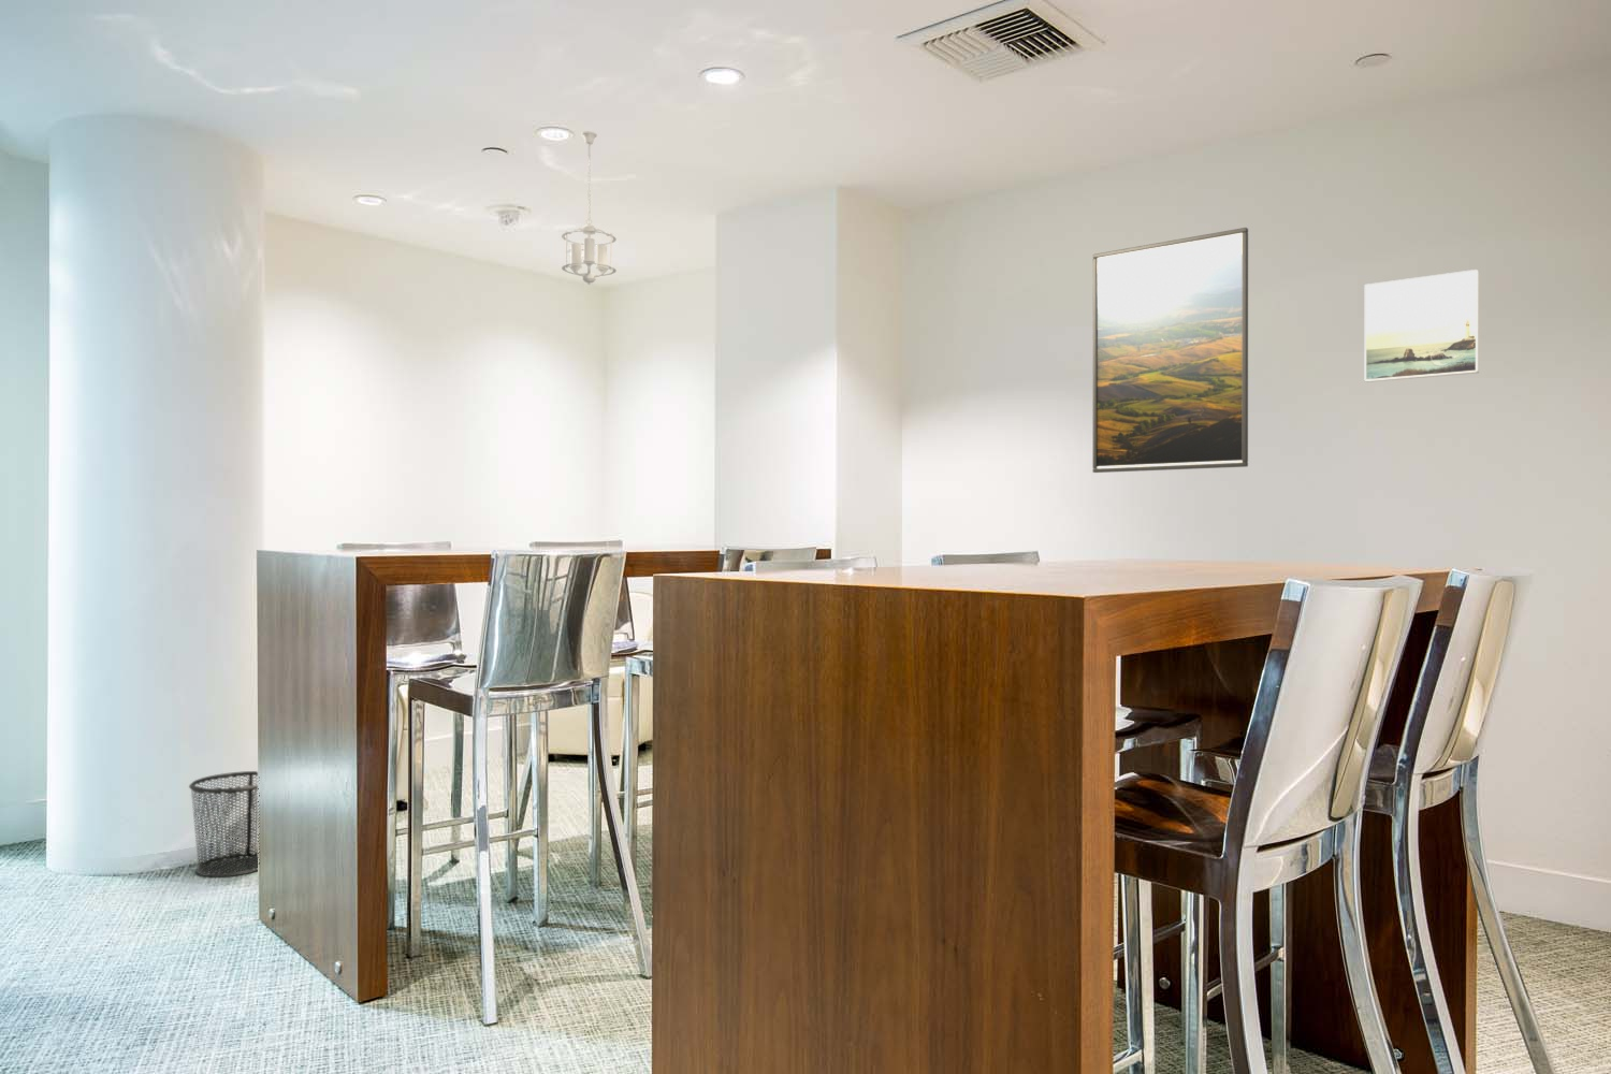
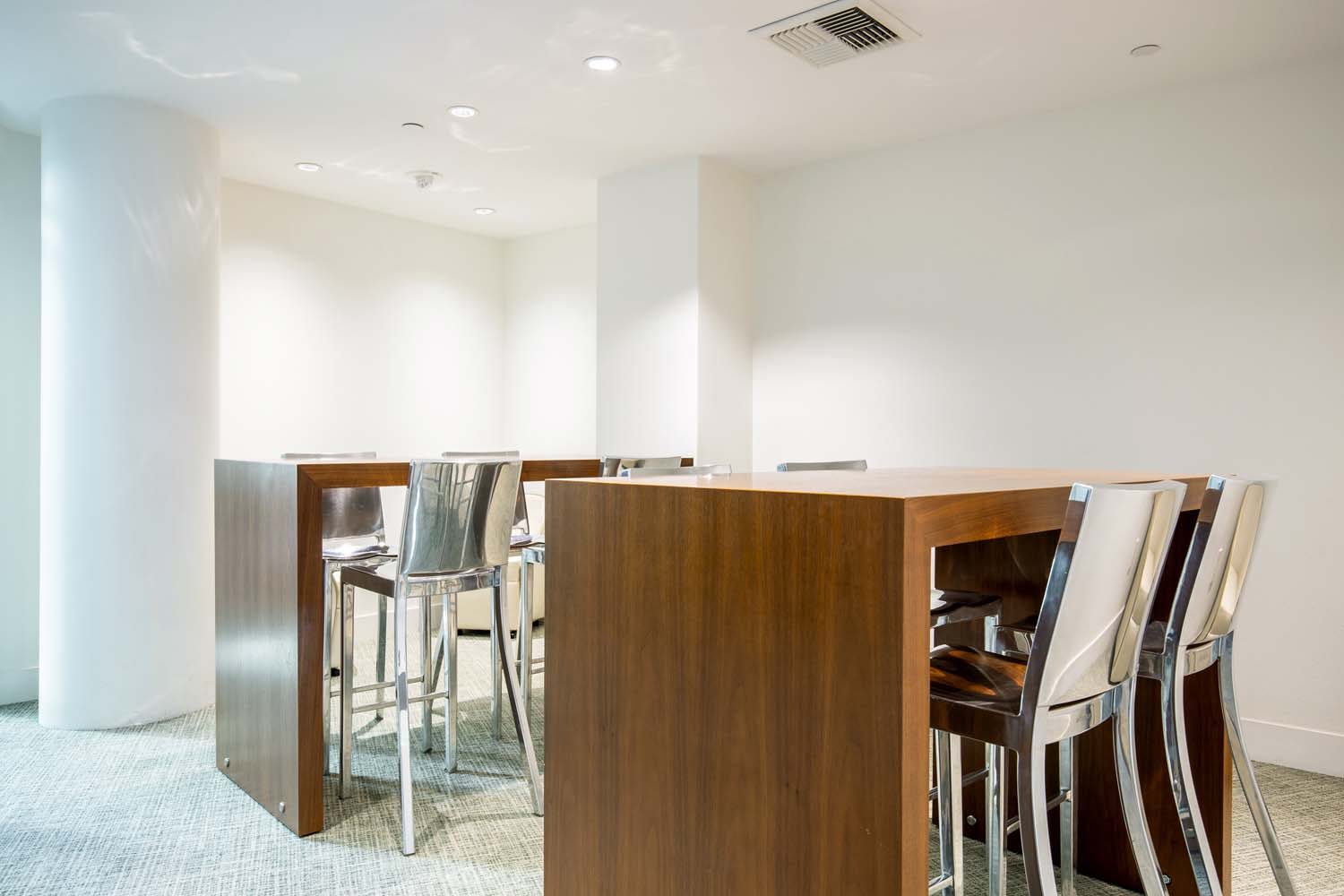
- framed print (1420, 327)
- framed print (1166, 356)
- pendant light (589, 211)
- waste bin (235, 822)
